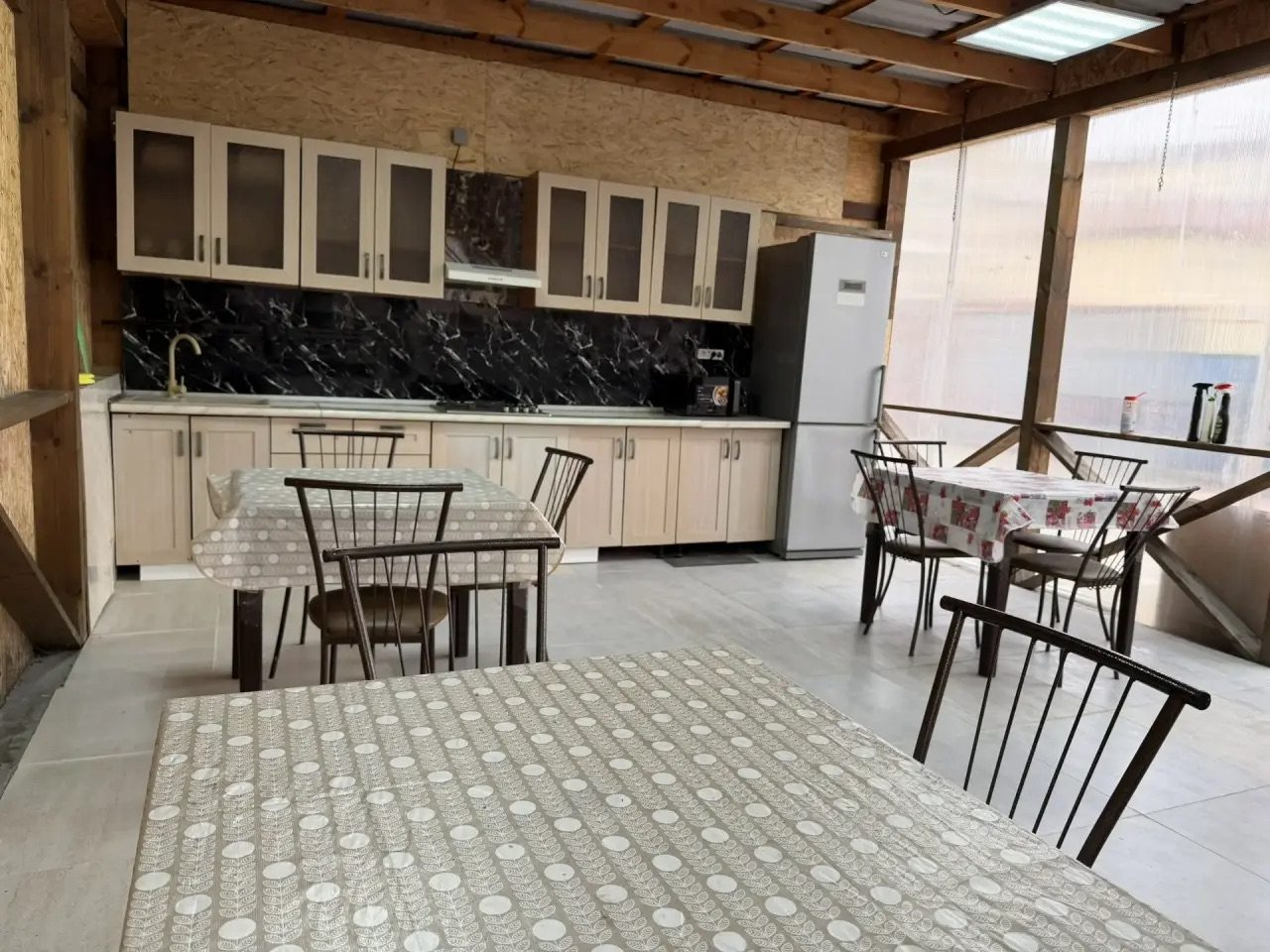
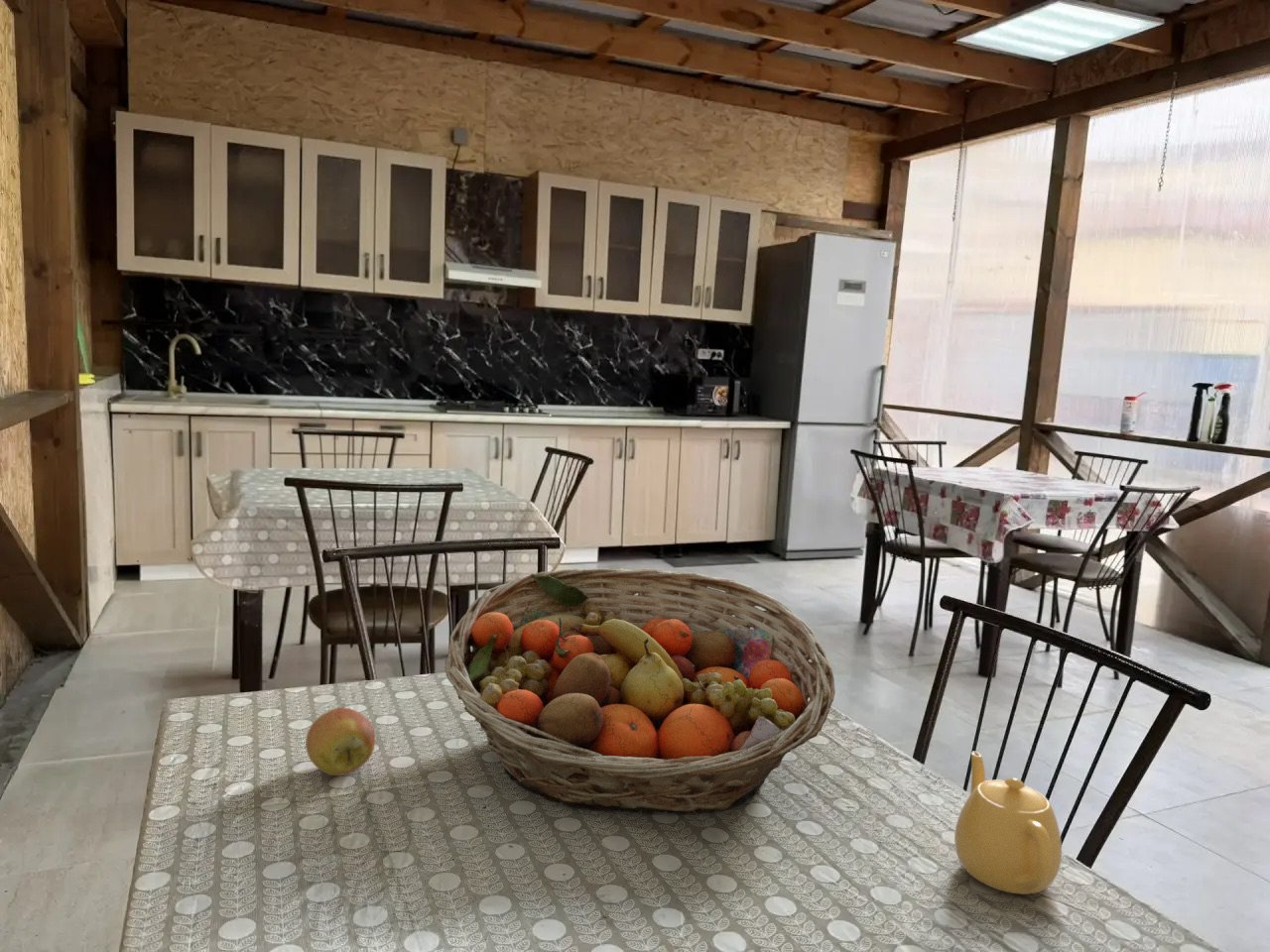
+ apple (339, 739)
+ teapot (1004, 821)
+ fruit basket (638, 679)
